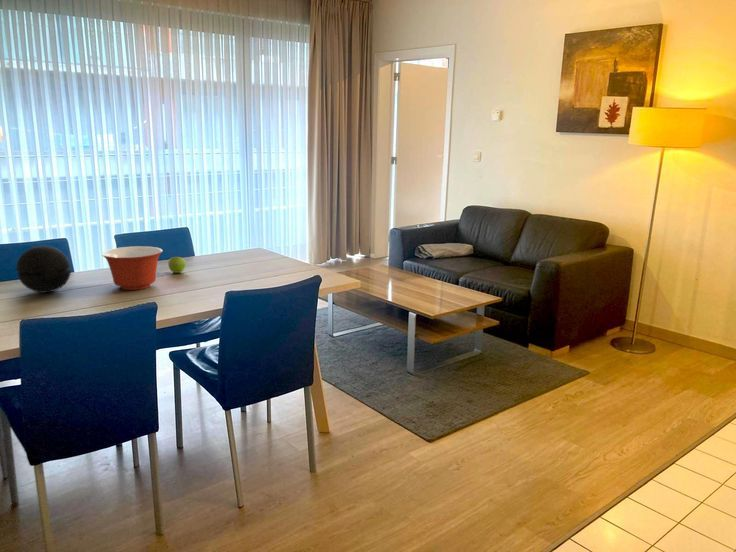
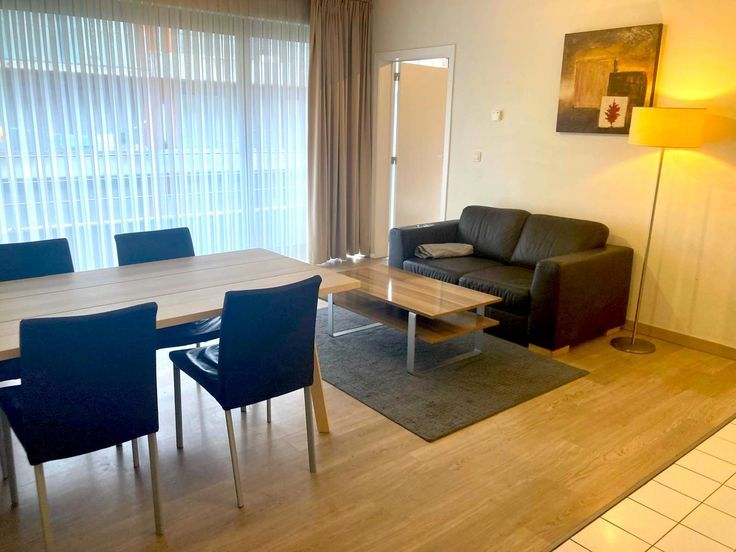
- fruit (176, 264)
- decorative orb (44, 269)
- mixing bowl (134, 269)
